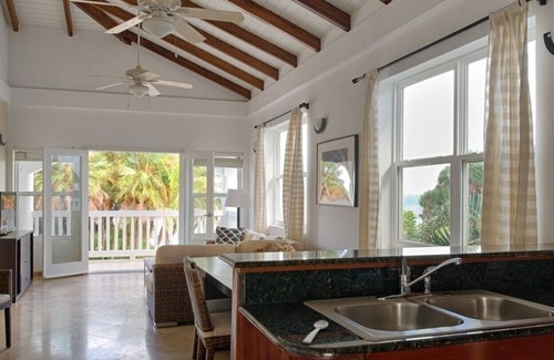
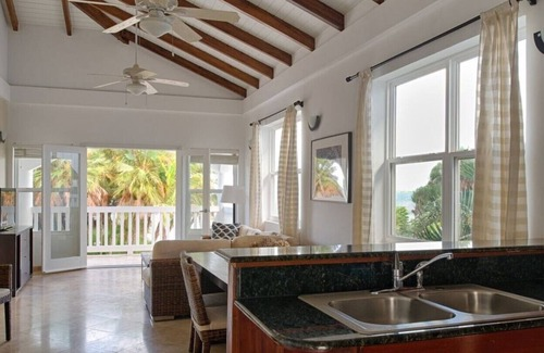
- spoon (316, 330)
